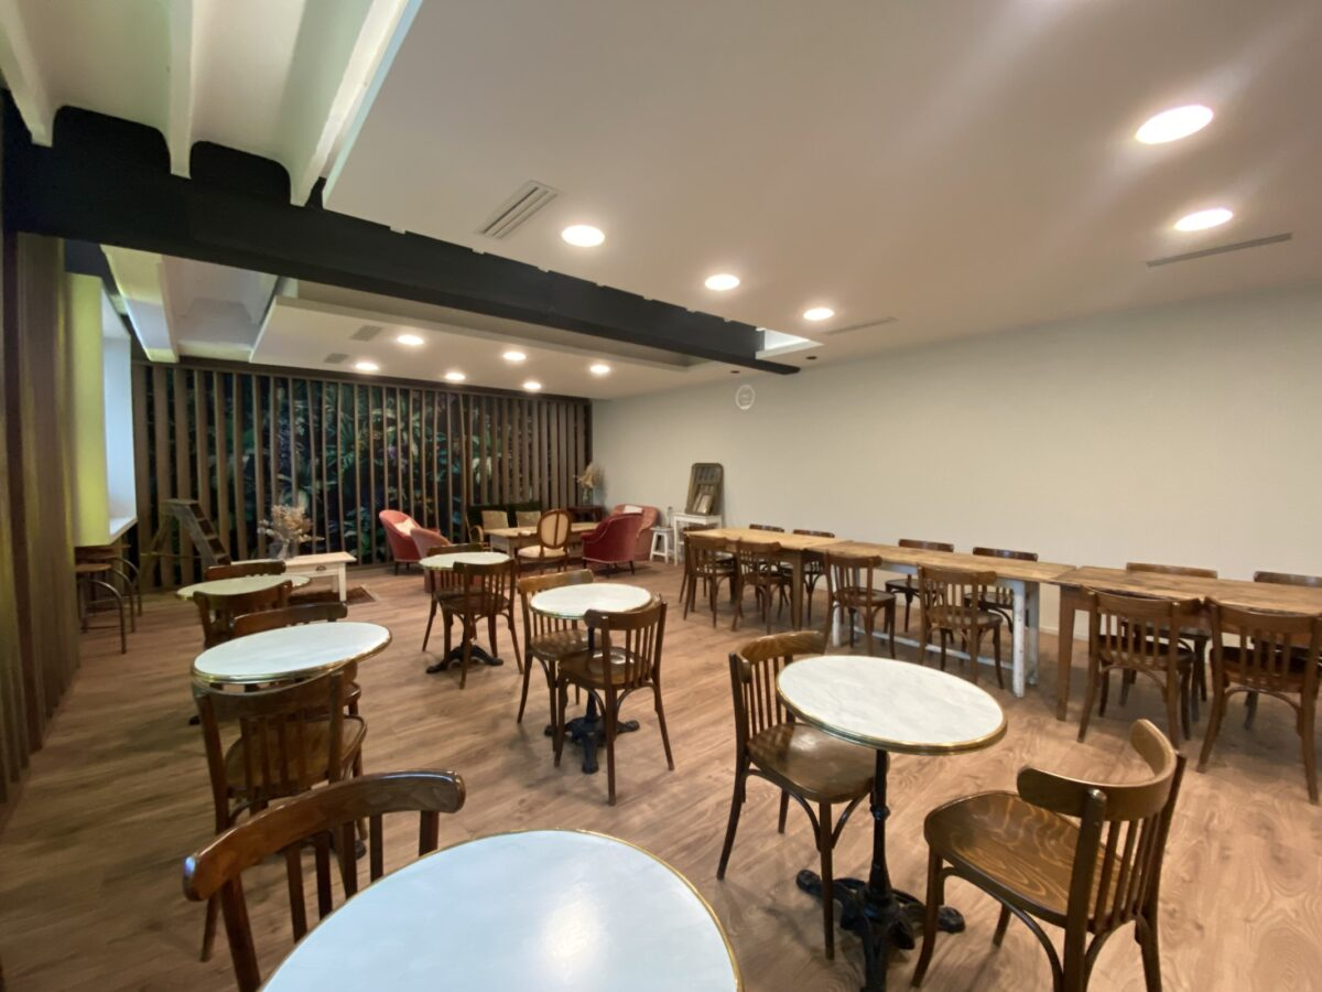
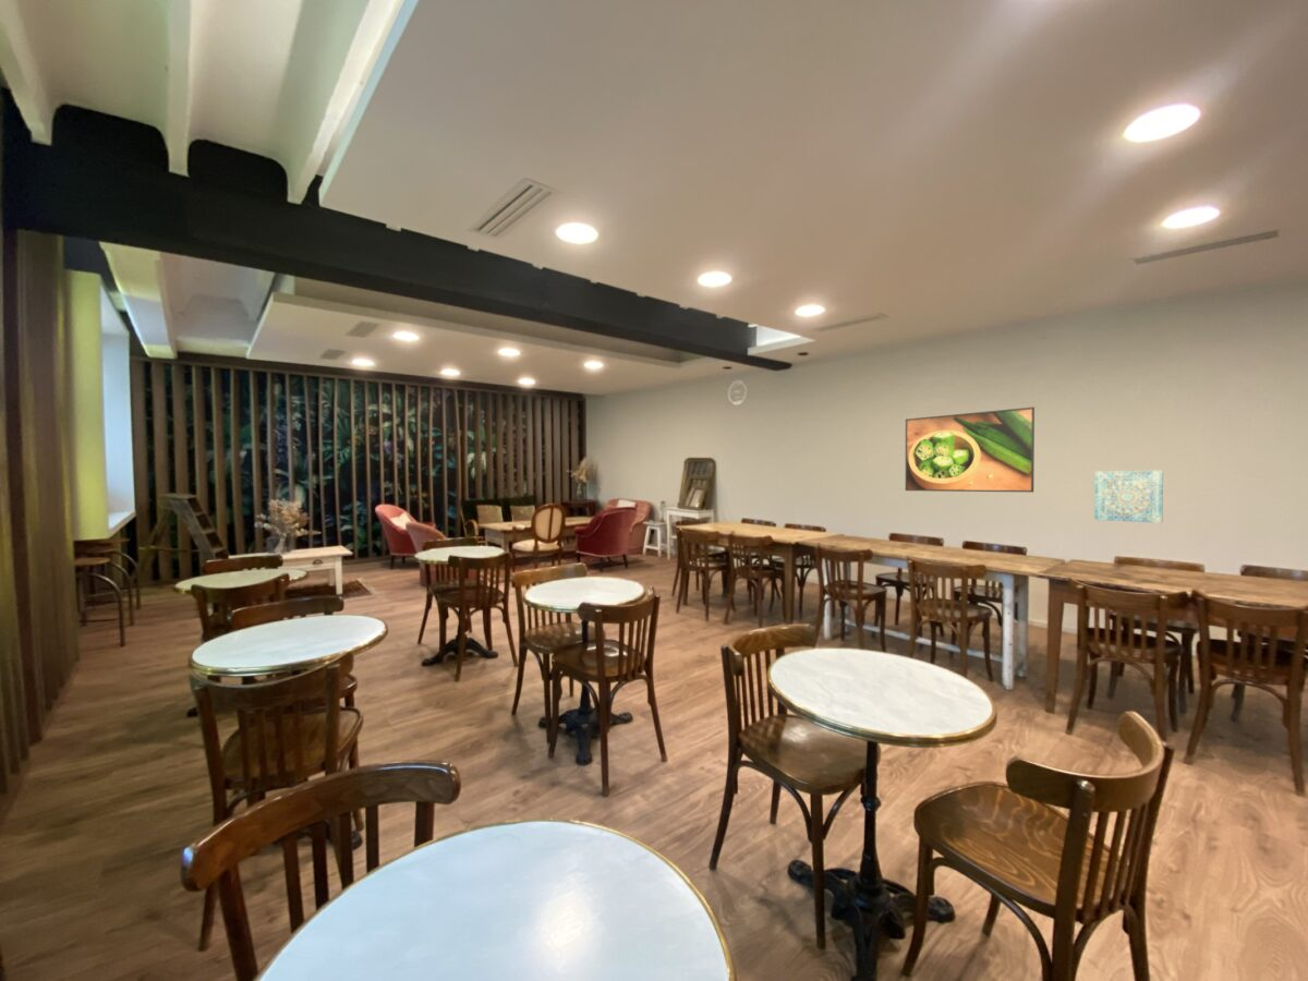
+ wall art (1127, 496)
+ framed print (964, 452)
